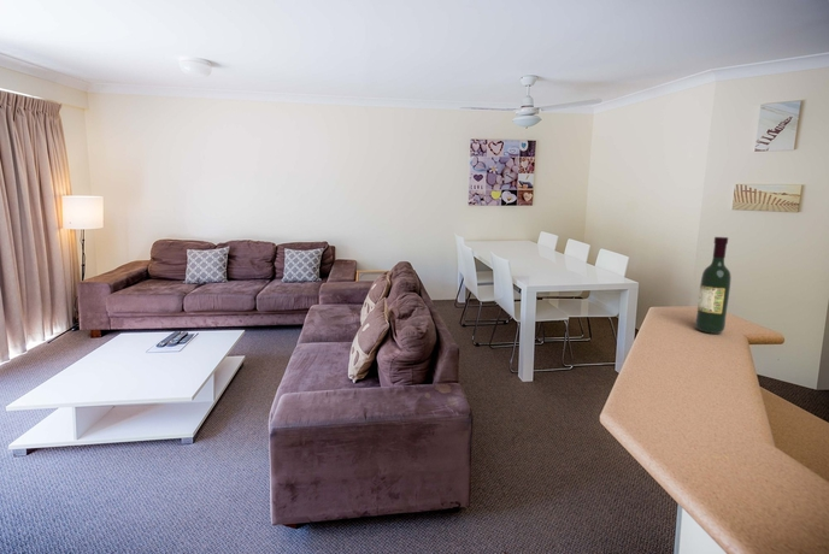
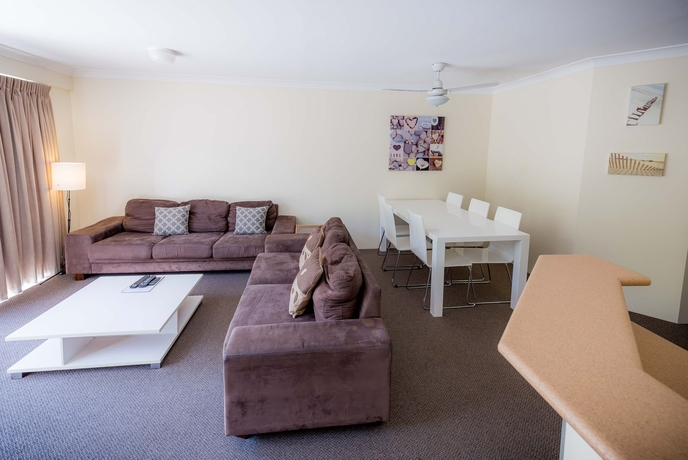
- wine bottle (715, 284)
